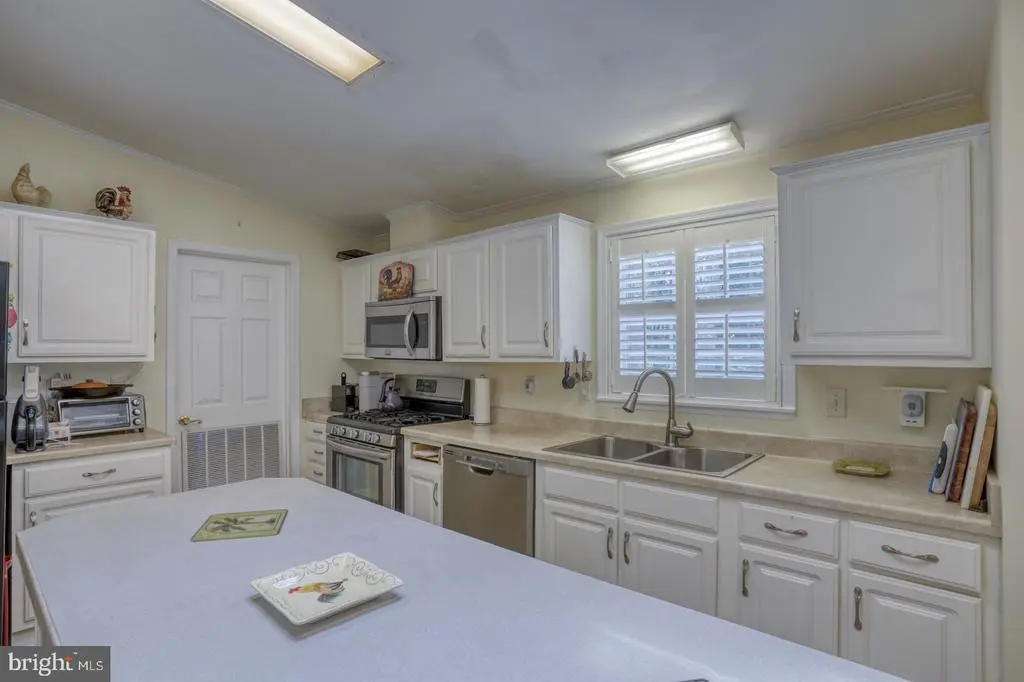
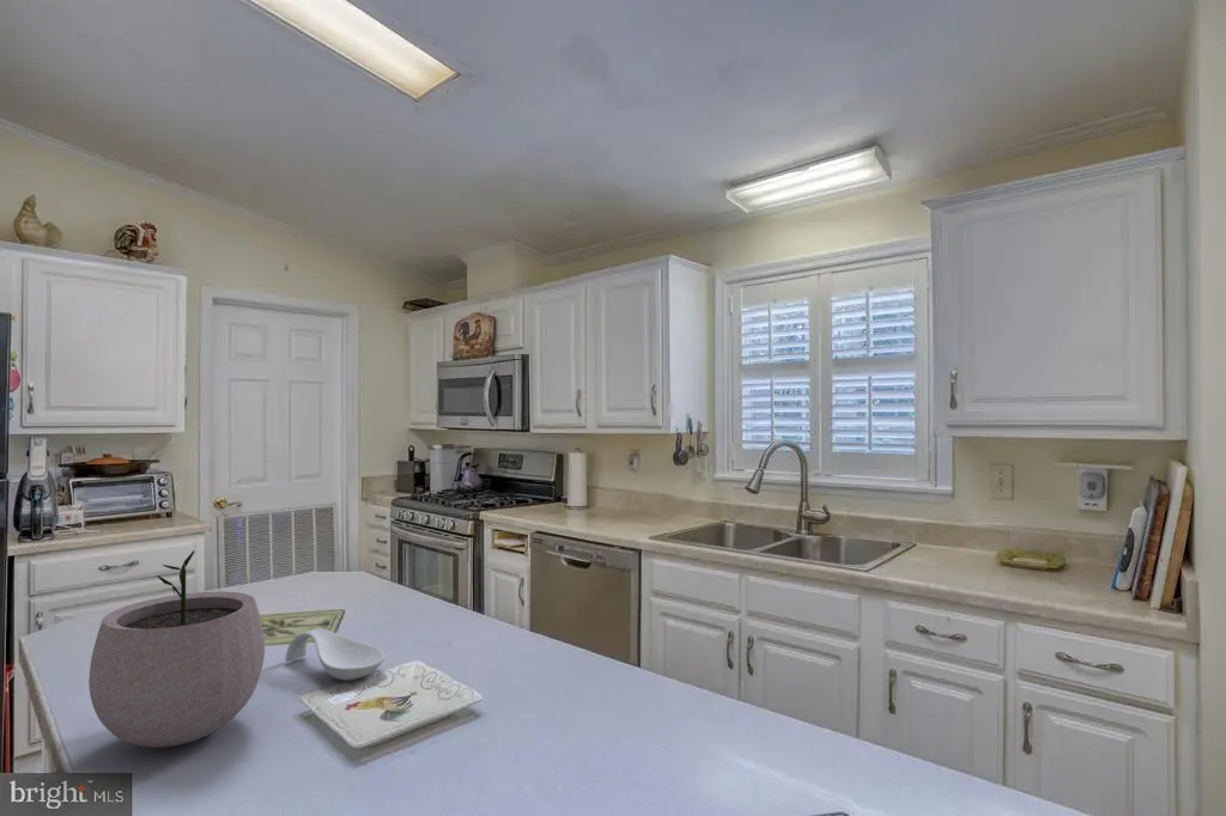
+ plant pot (182, 644)
+ spoon rest (332, 652)
